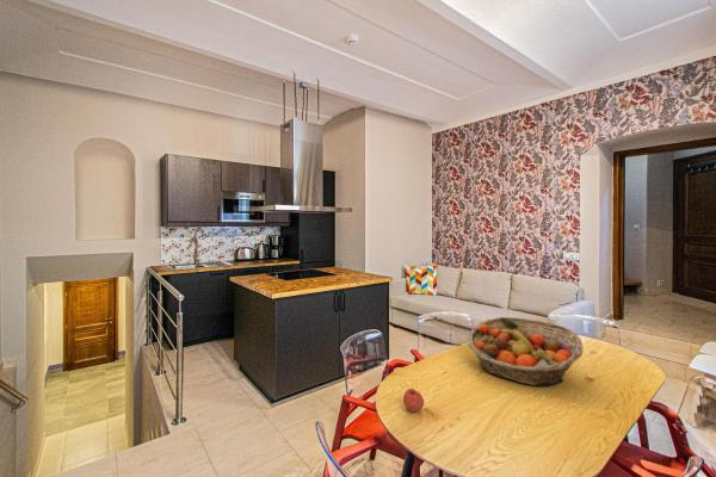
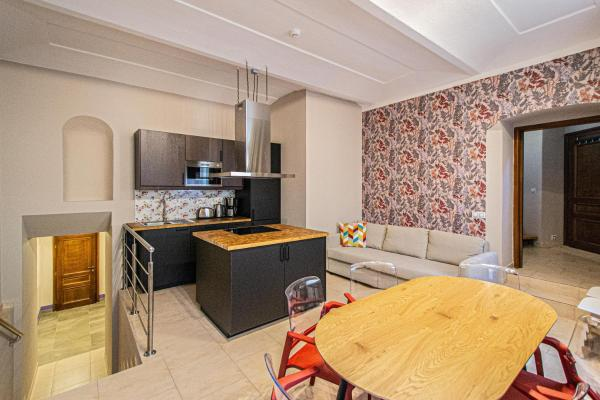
- apple (413, 398)
- fruit basket (520, 348)
